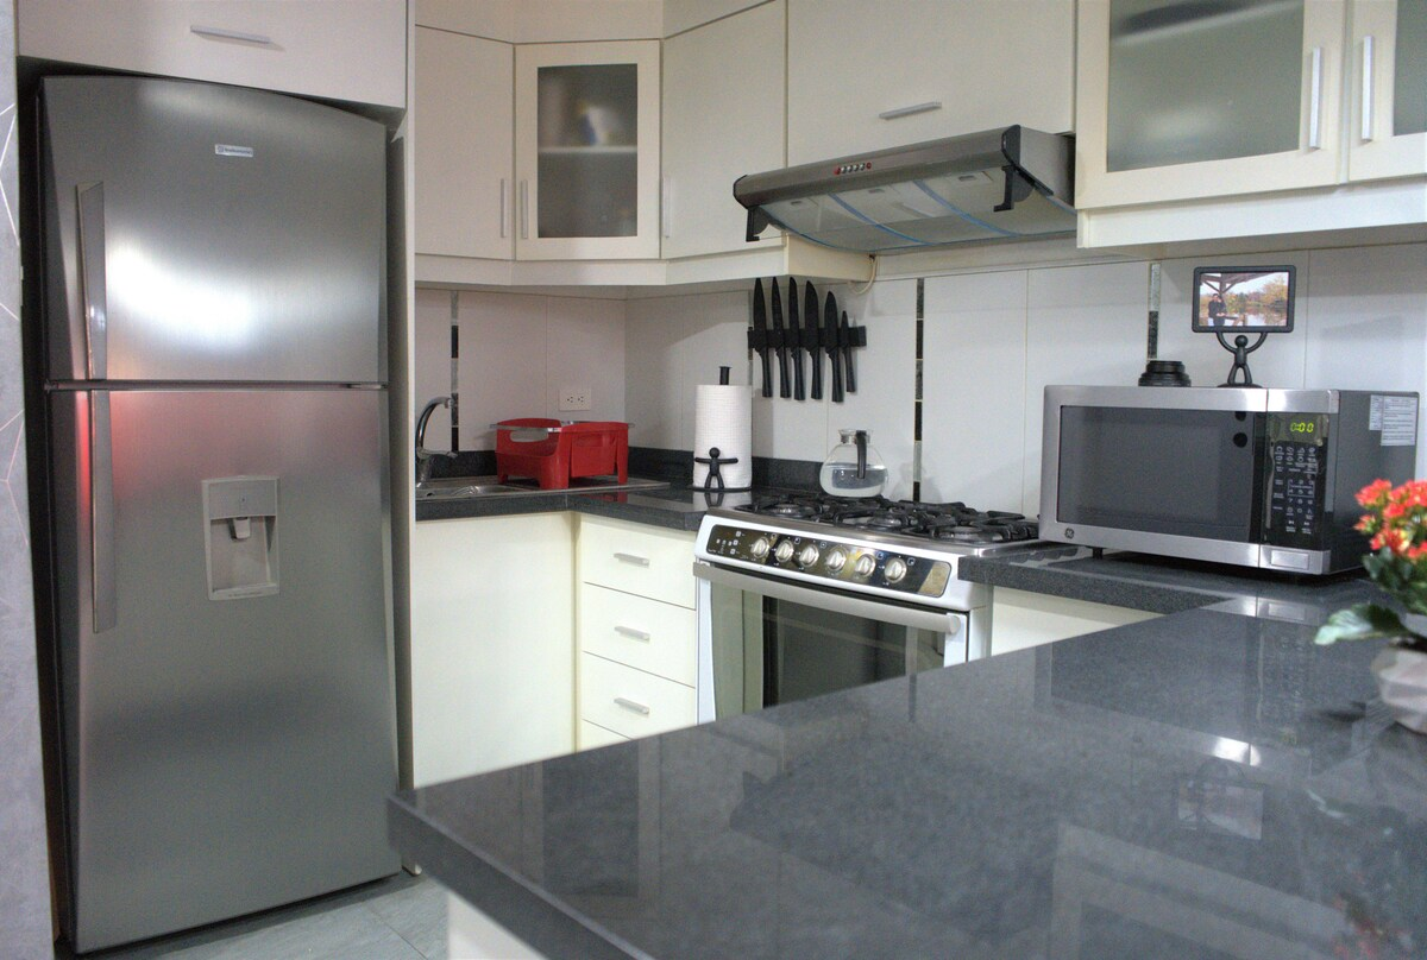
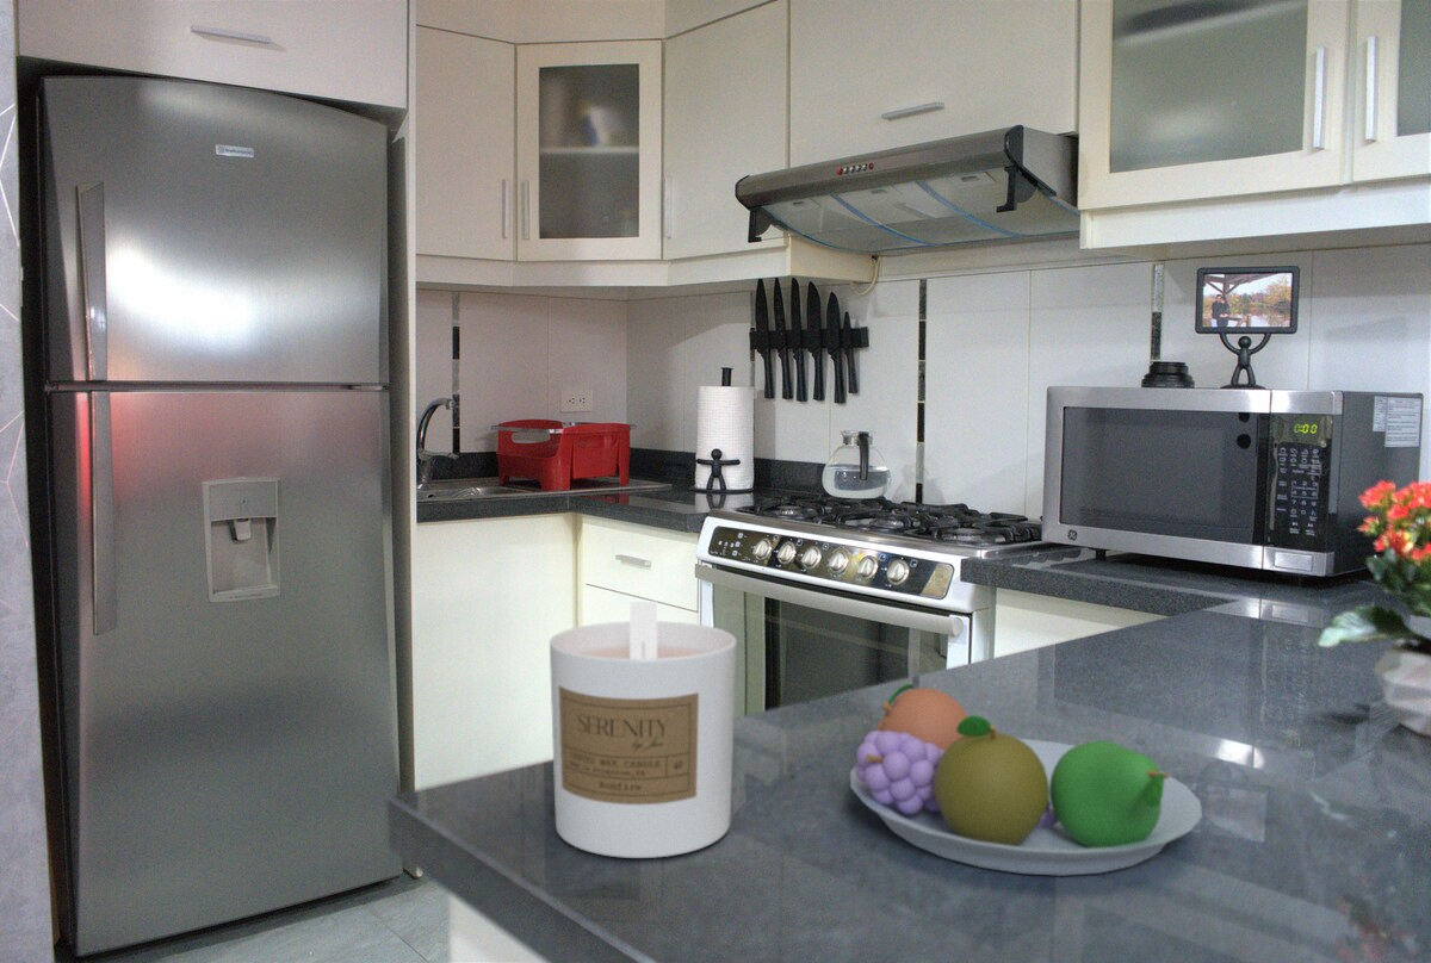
+ candle (643, 714)
+ fruit bowl (1023, 758)
